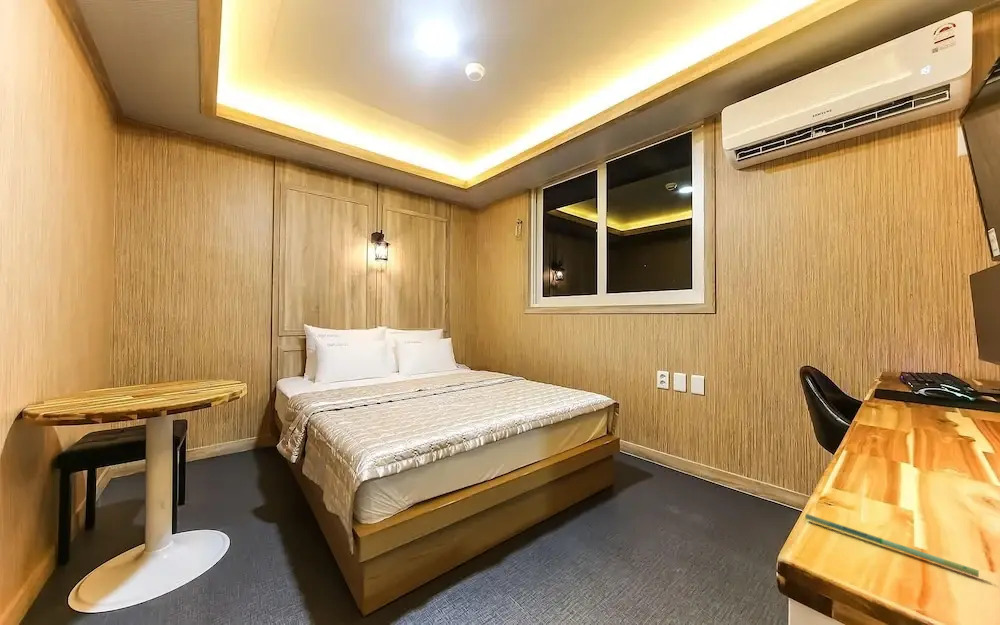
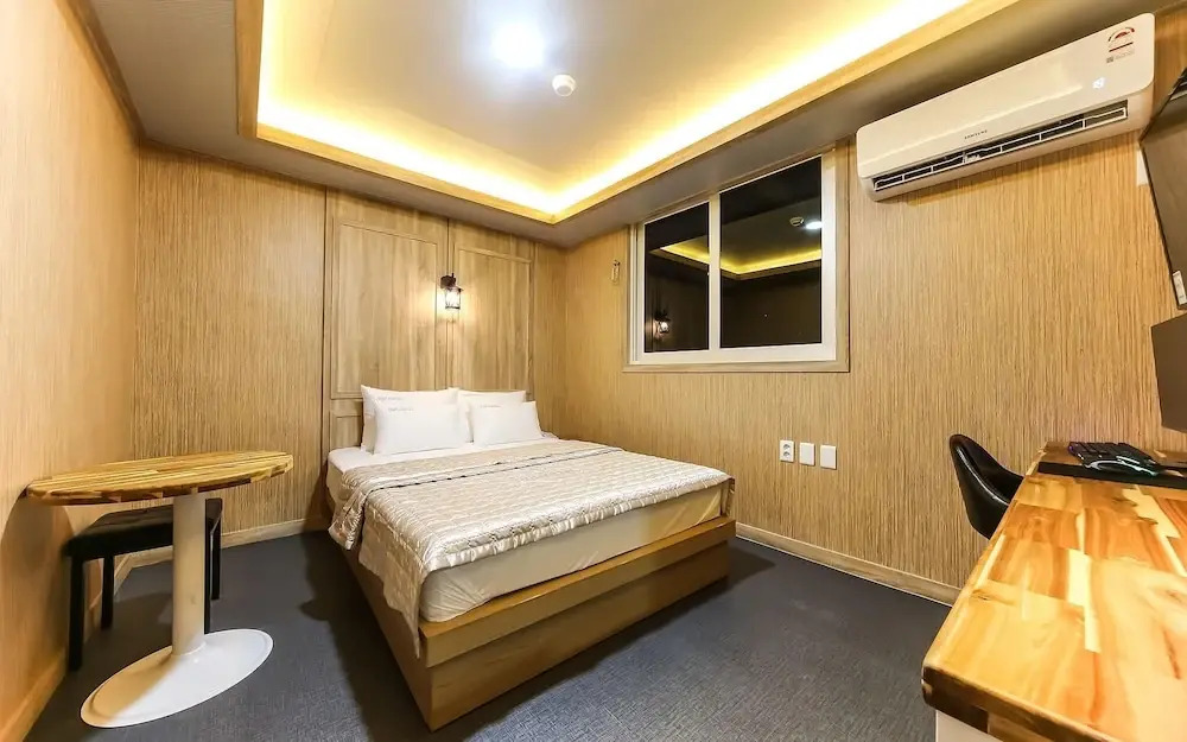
- pen (881, 541)
